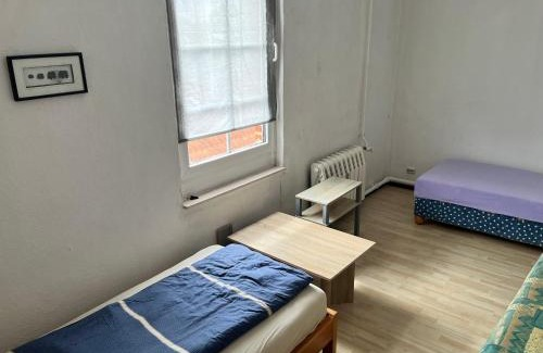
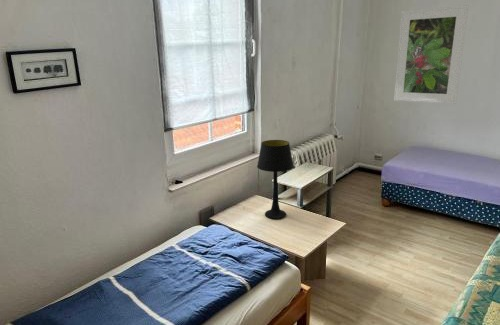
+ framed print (428, 56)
+ table lamp (275, 179)
